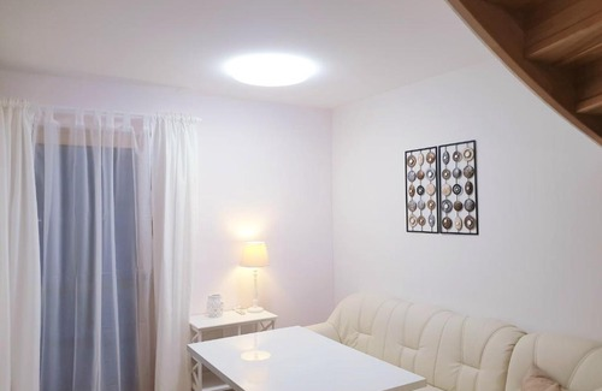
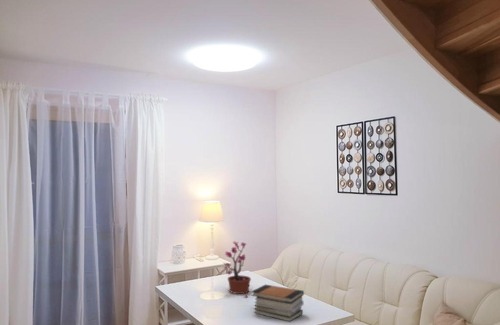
+ potted plant (240, 267)
+ book stack (278, 302)
